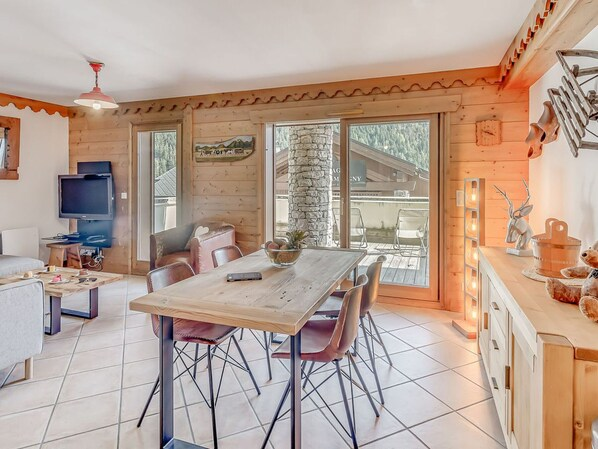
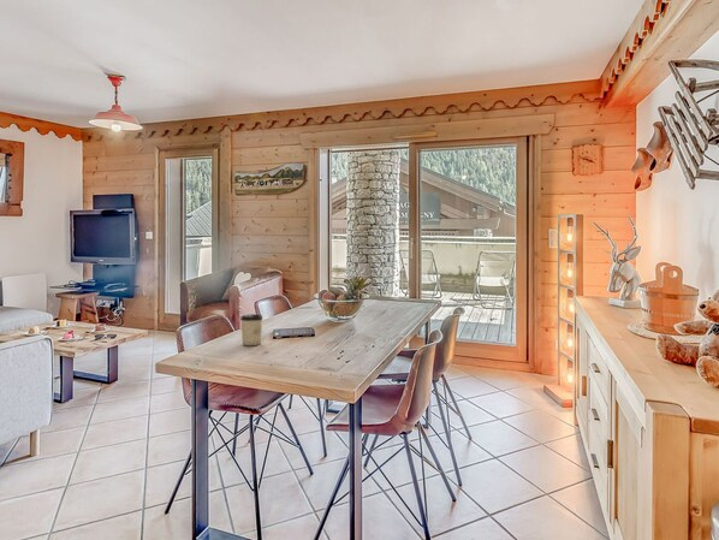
+ cup (251, 330)
